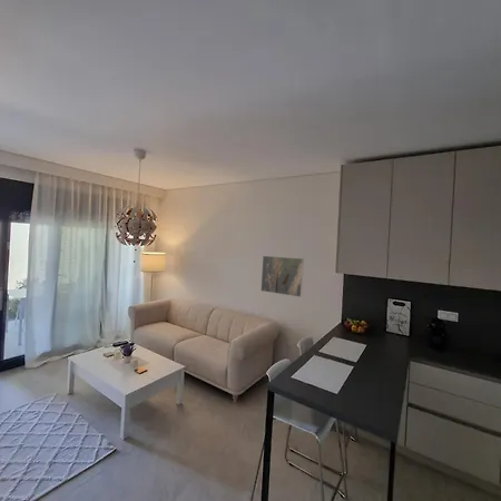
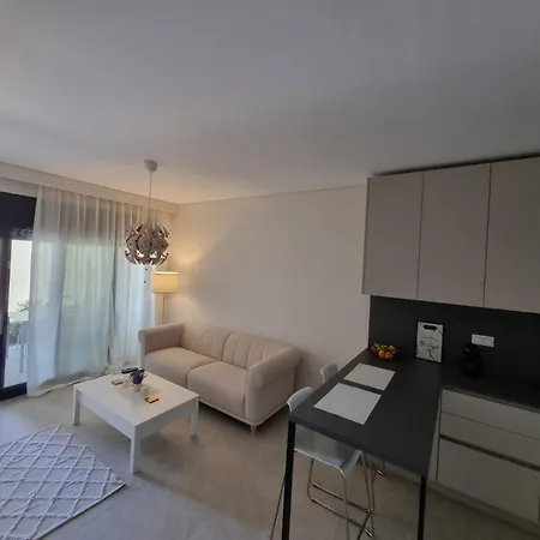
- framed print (281, 275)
